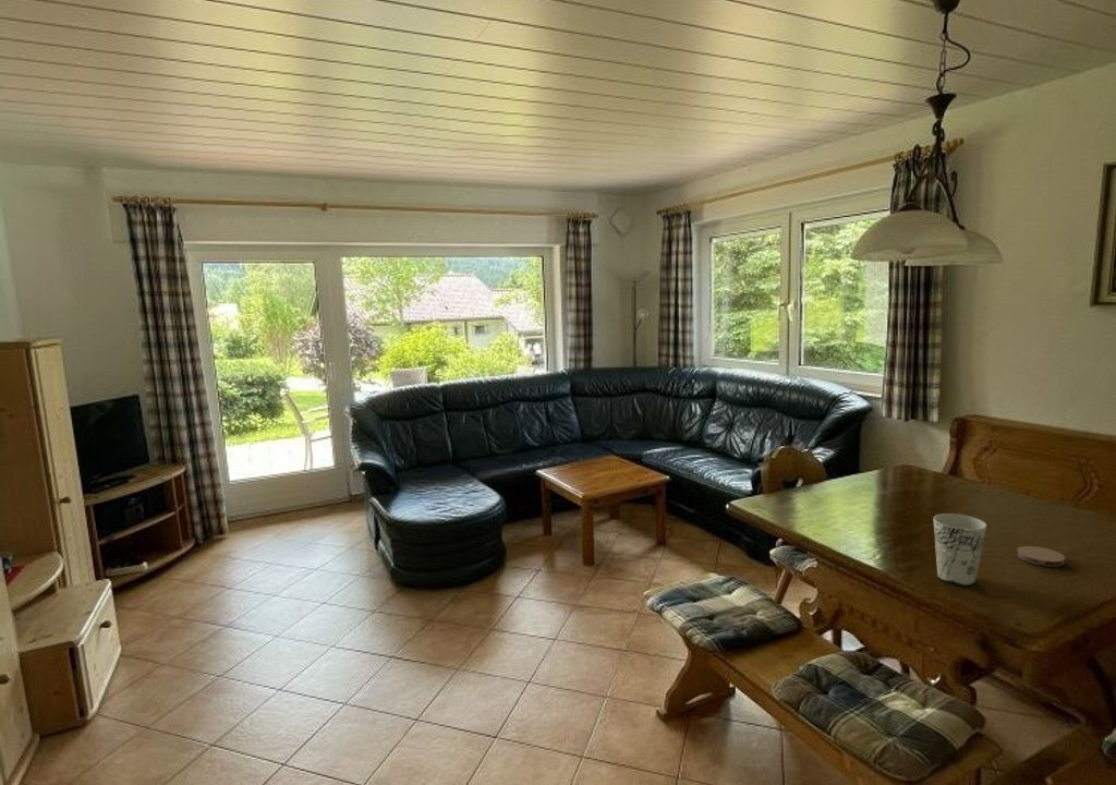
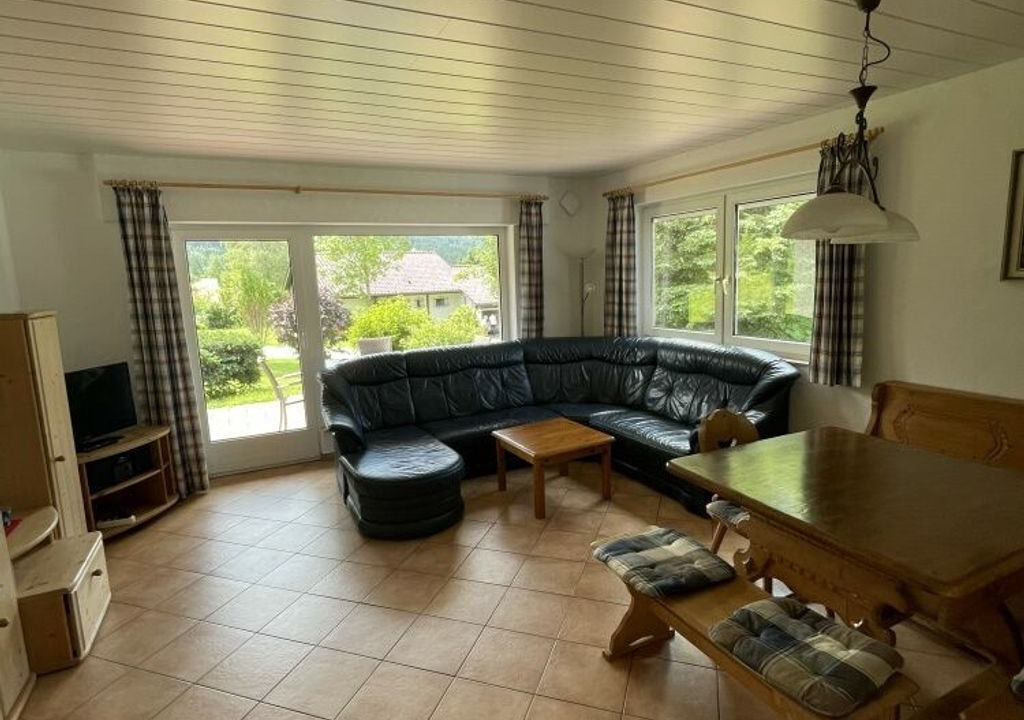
- cup (957, 550)
- coaster (1040, 555)
